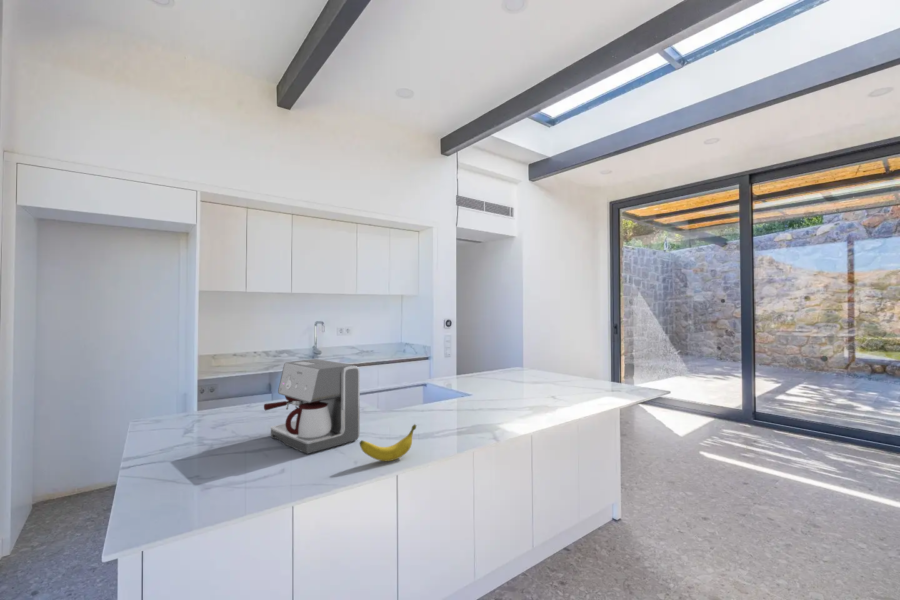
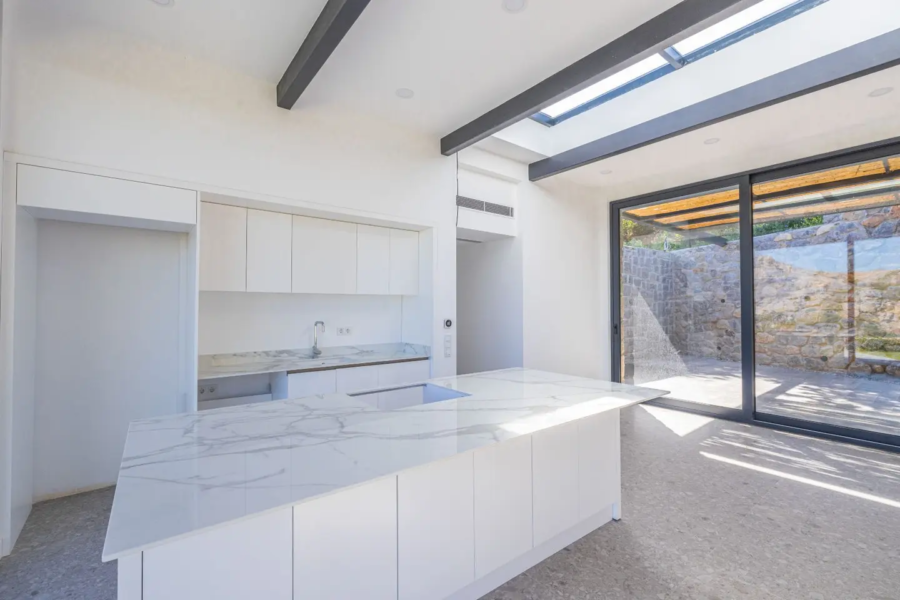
- banana (389, 446)
- coffee maker (315, 400)
